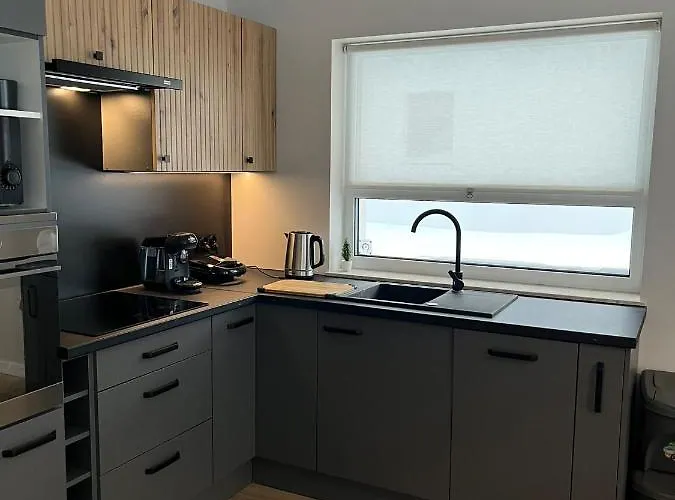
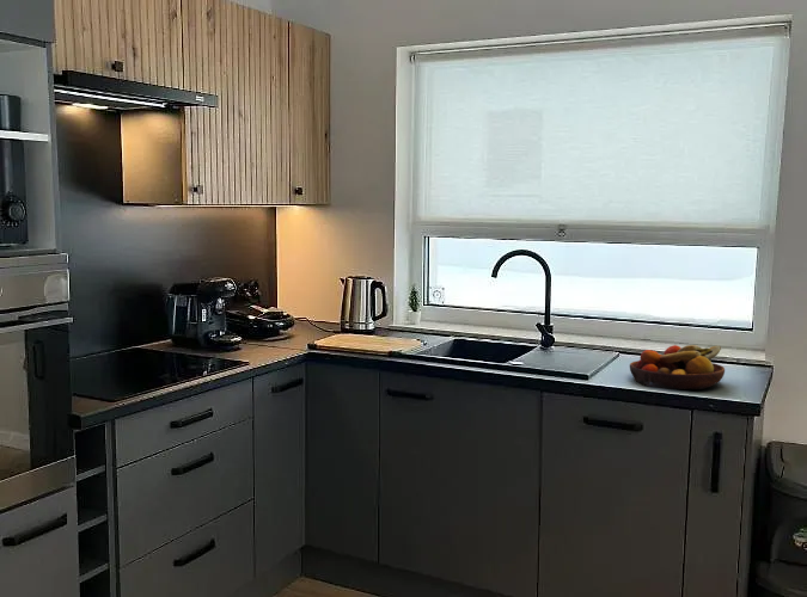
+ fruit bowl (677, 362)
